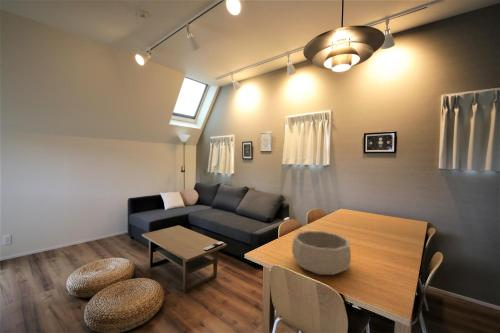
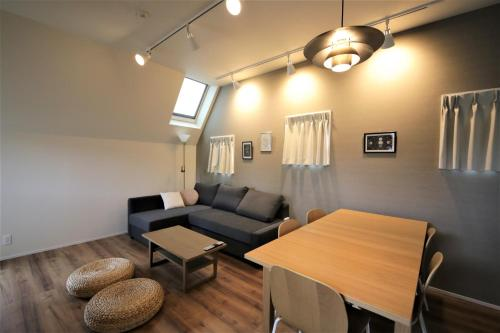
- decorative bowl (320, 252)
